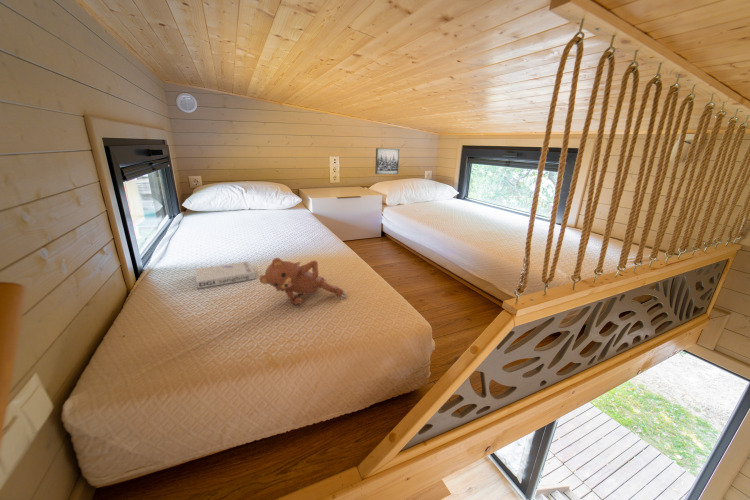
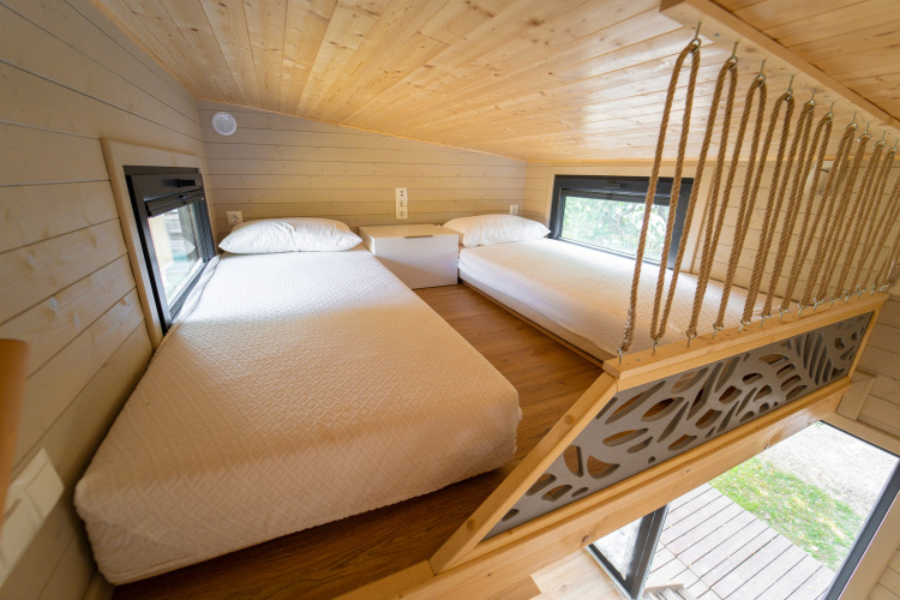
- teddy bear (300, 273)
- book (225, 273)
- wall art (387, 161)
